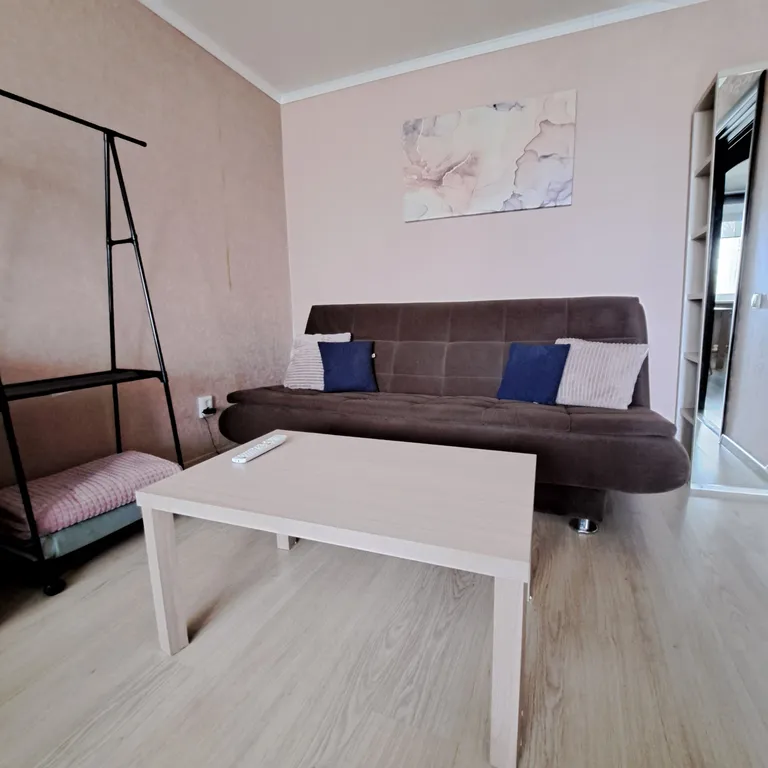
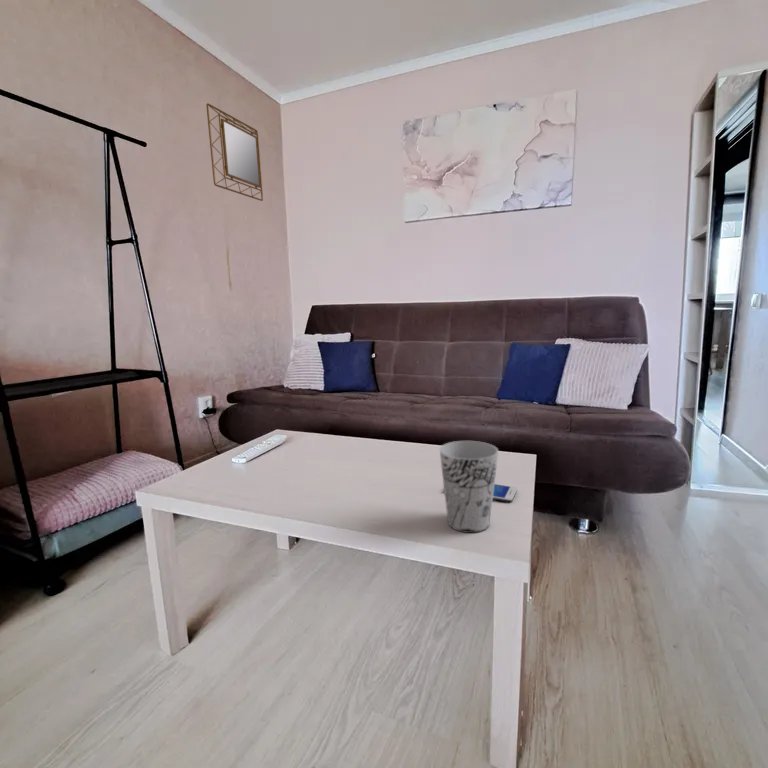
+ smartphone (493, 491)
+ cup (468, 486)
+ home mirror (239, 155)
